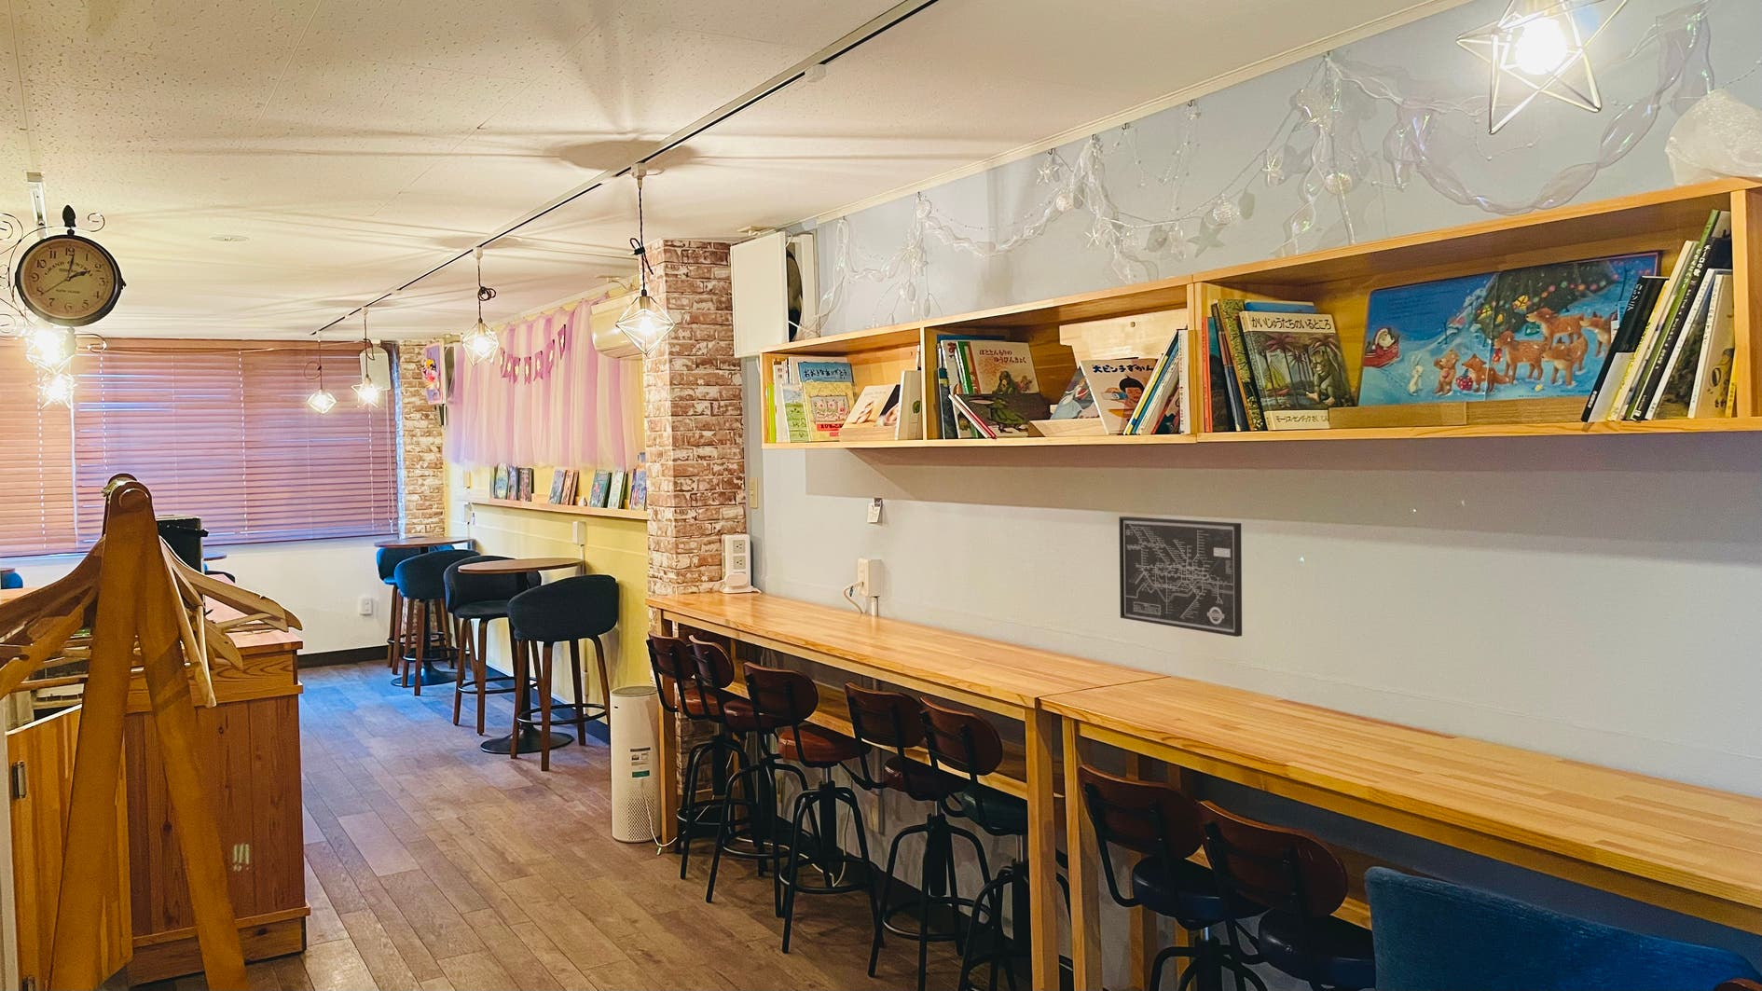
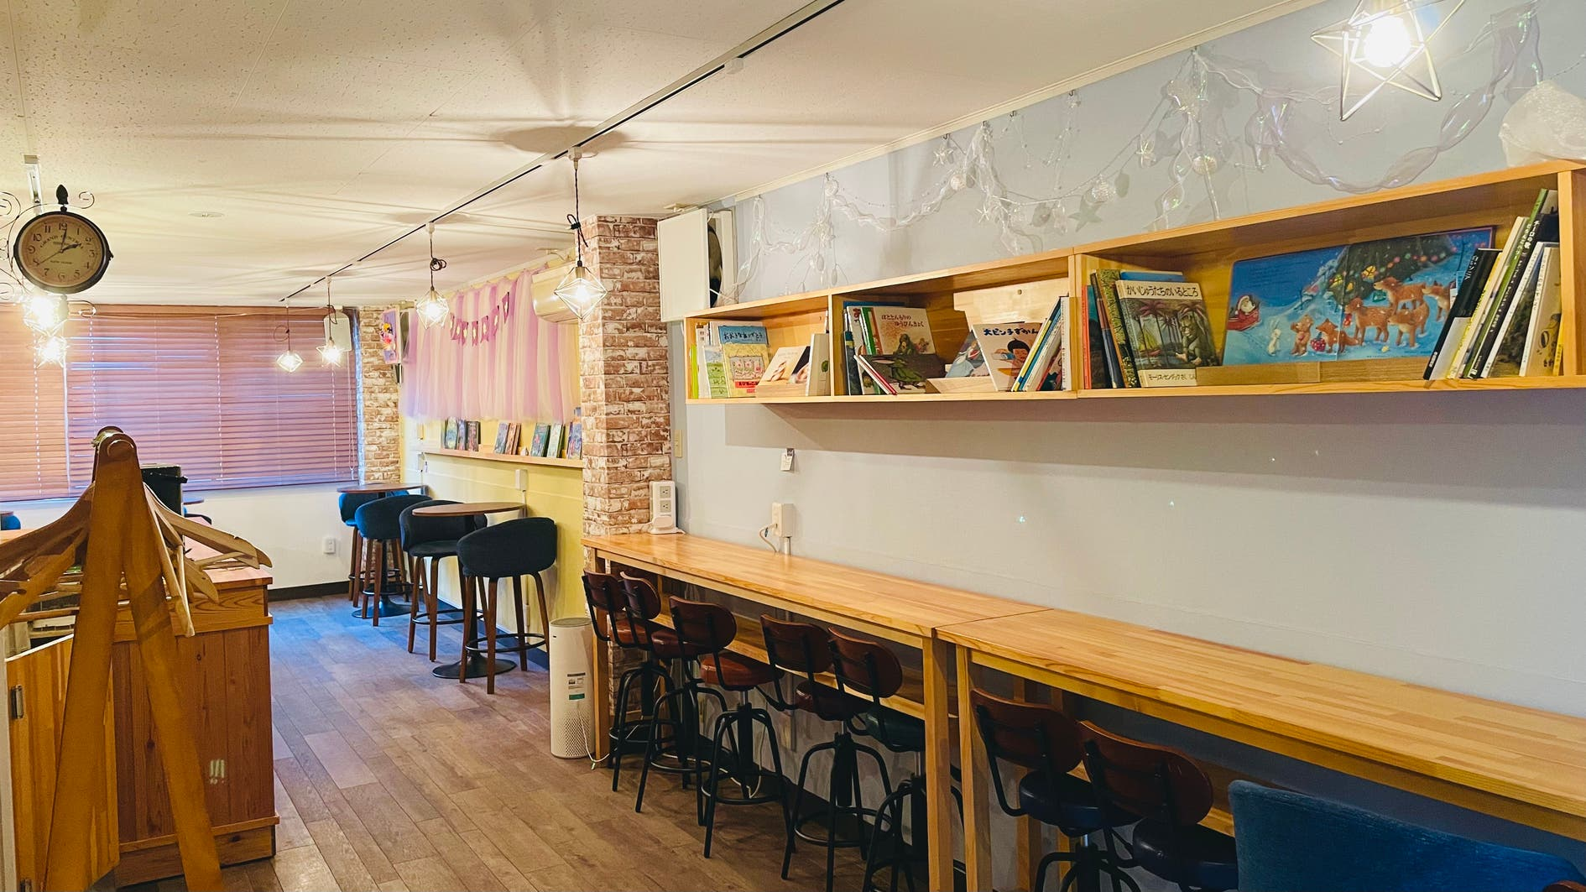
- wall art (1176, 572)
